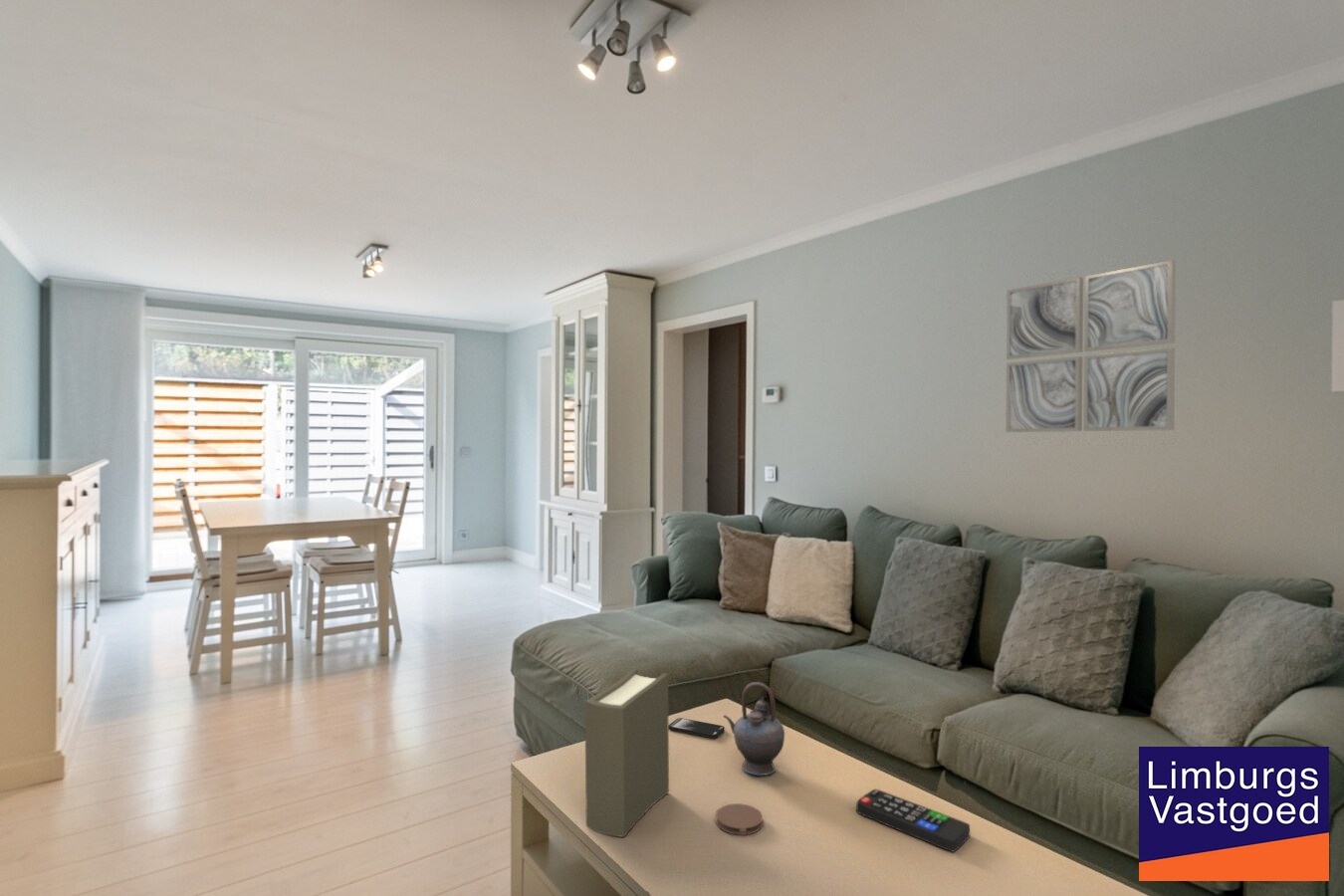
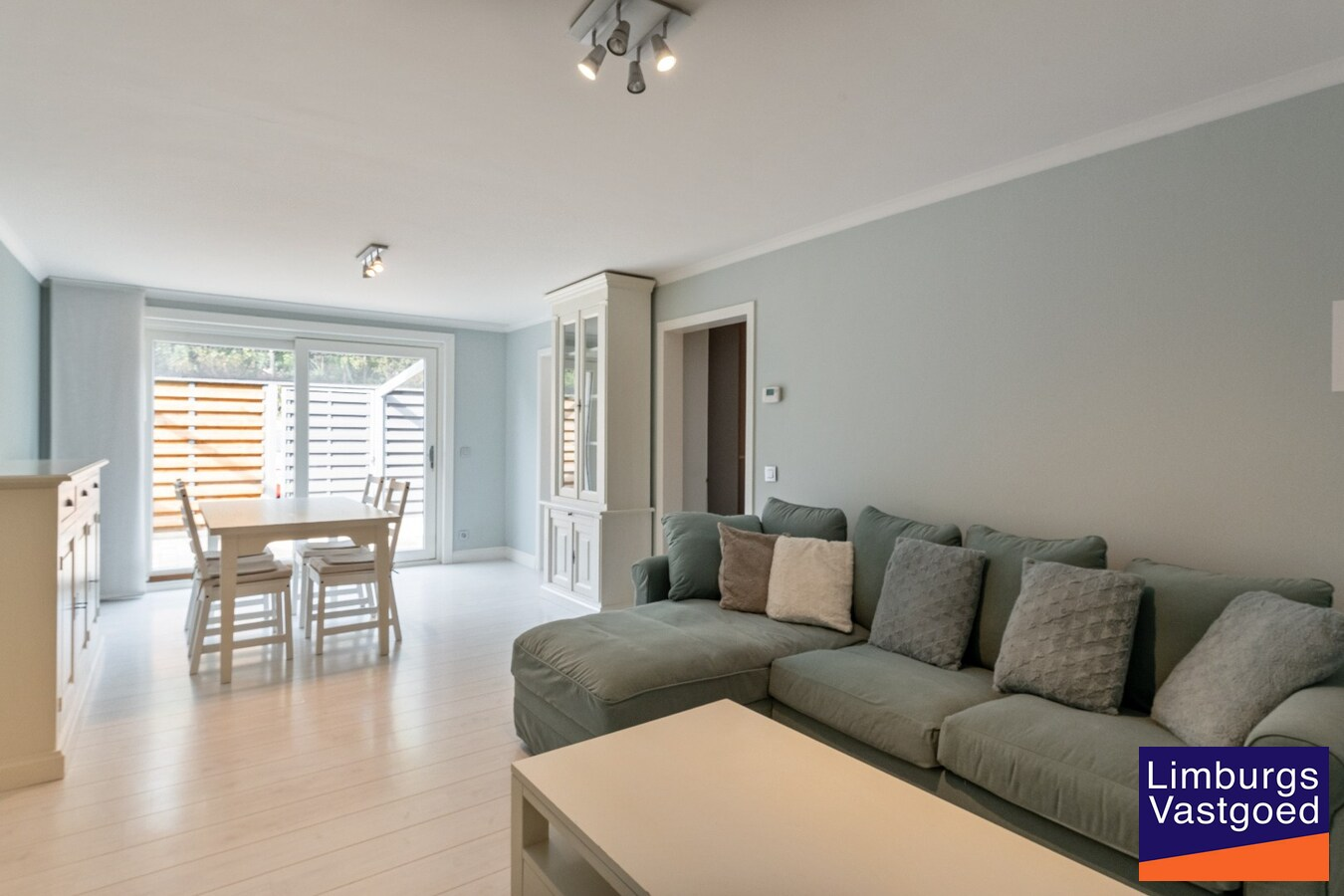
- coaster (739, 818)
- smartphone (696, 727)
- remote control (911, 817)
- wall art (1084, 355)
- book (627, 747)
- teapot (753, 725)
